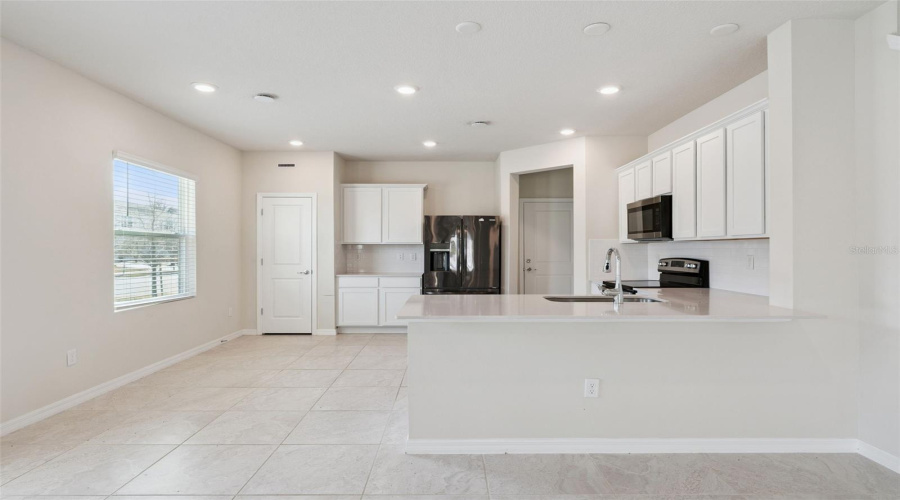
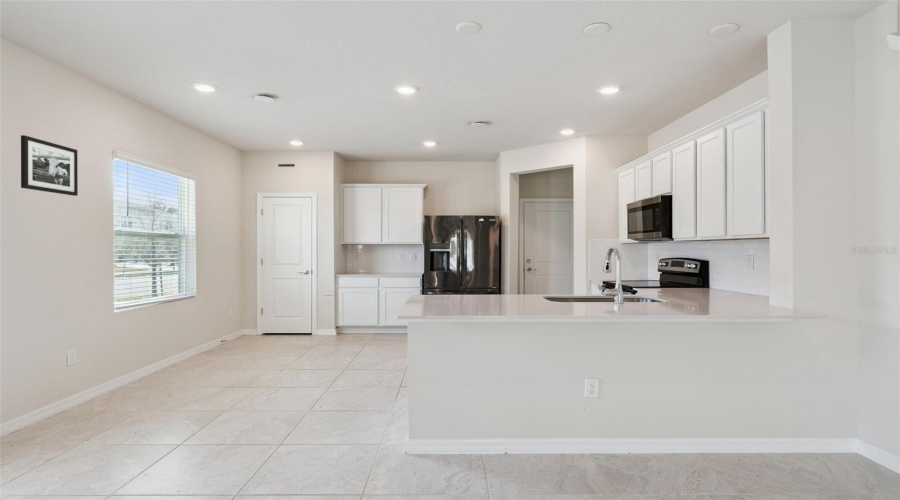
+ picture frame (51, 167)
